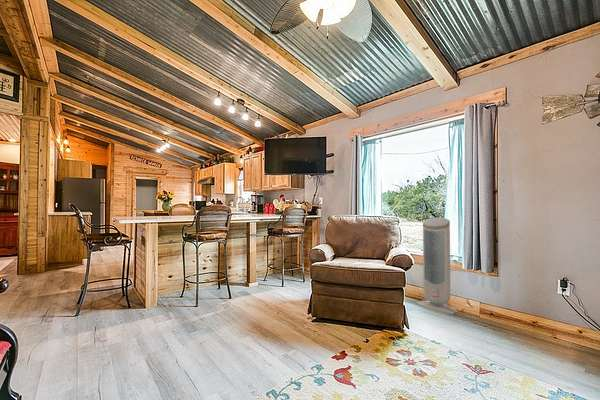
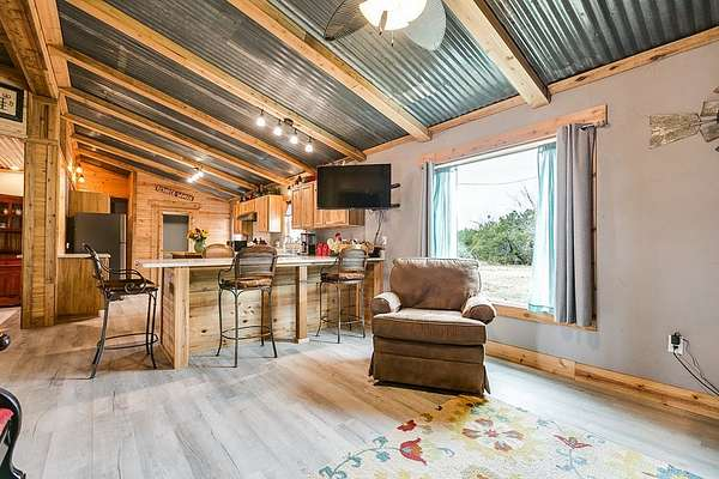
- air purifier (436, 262)
